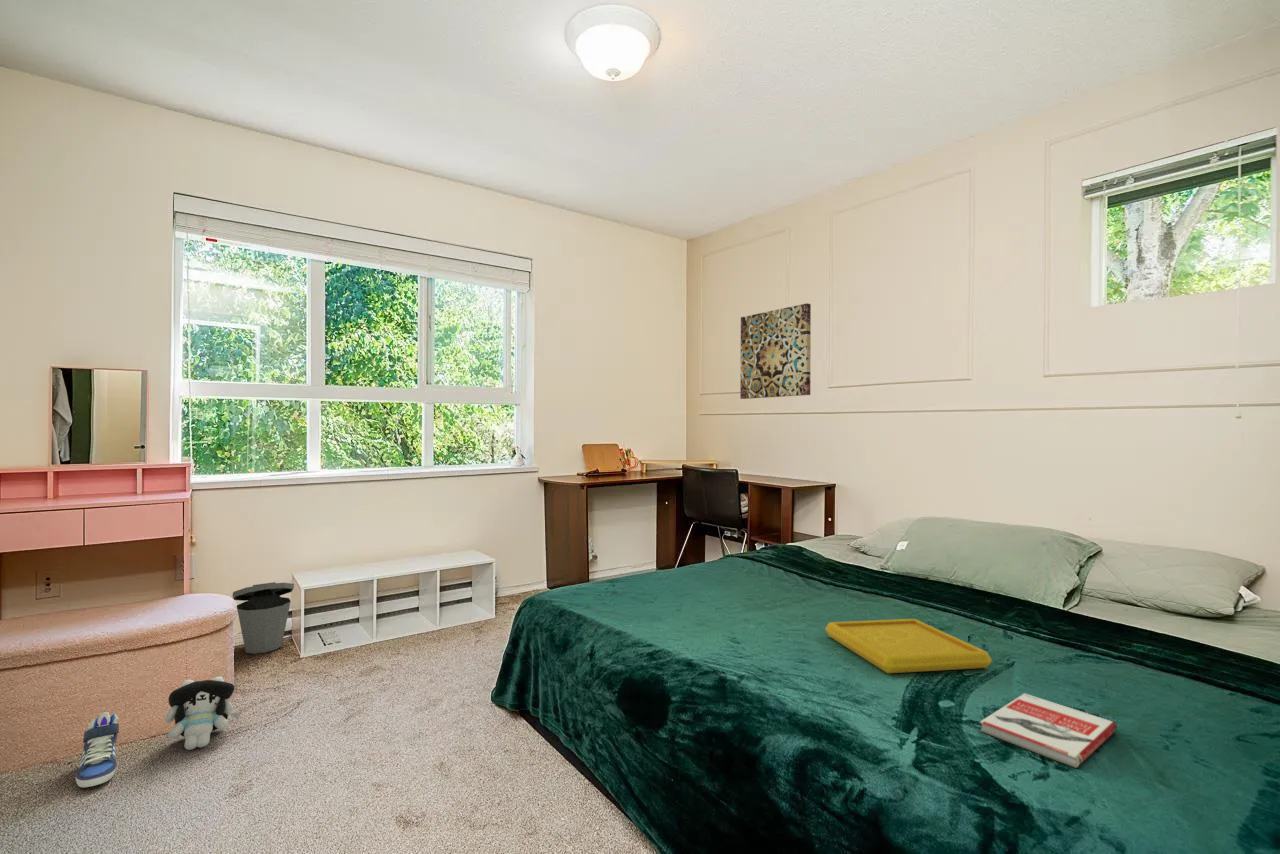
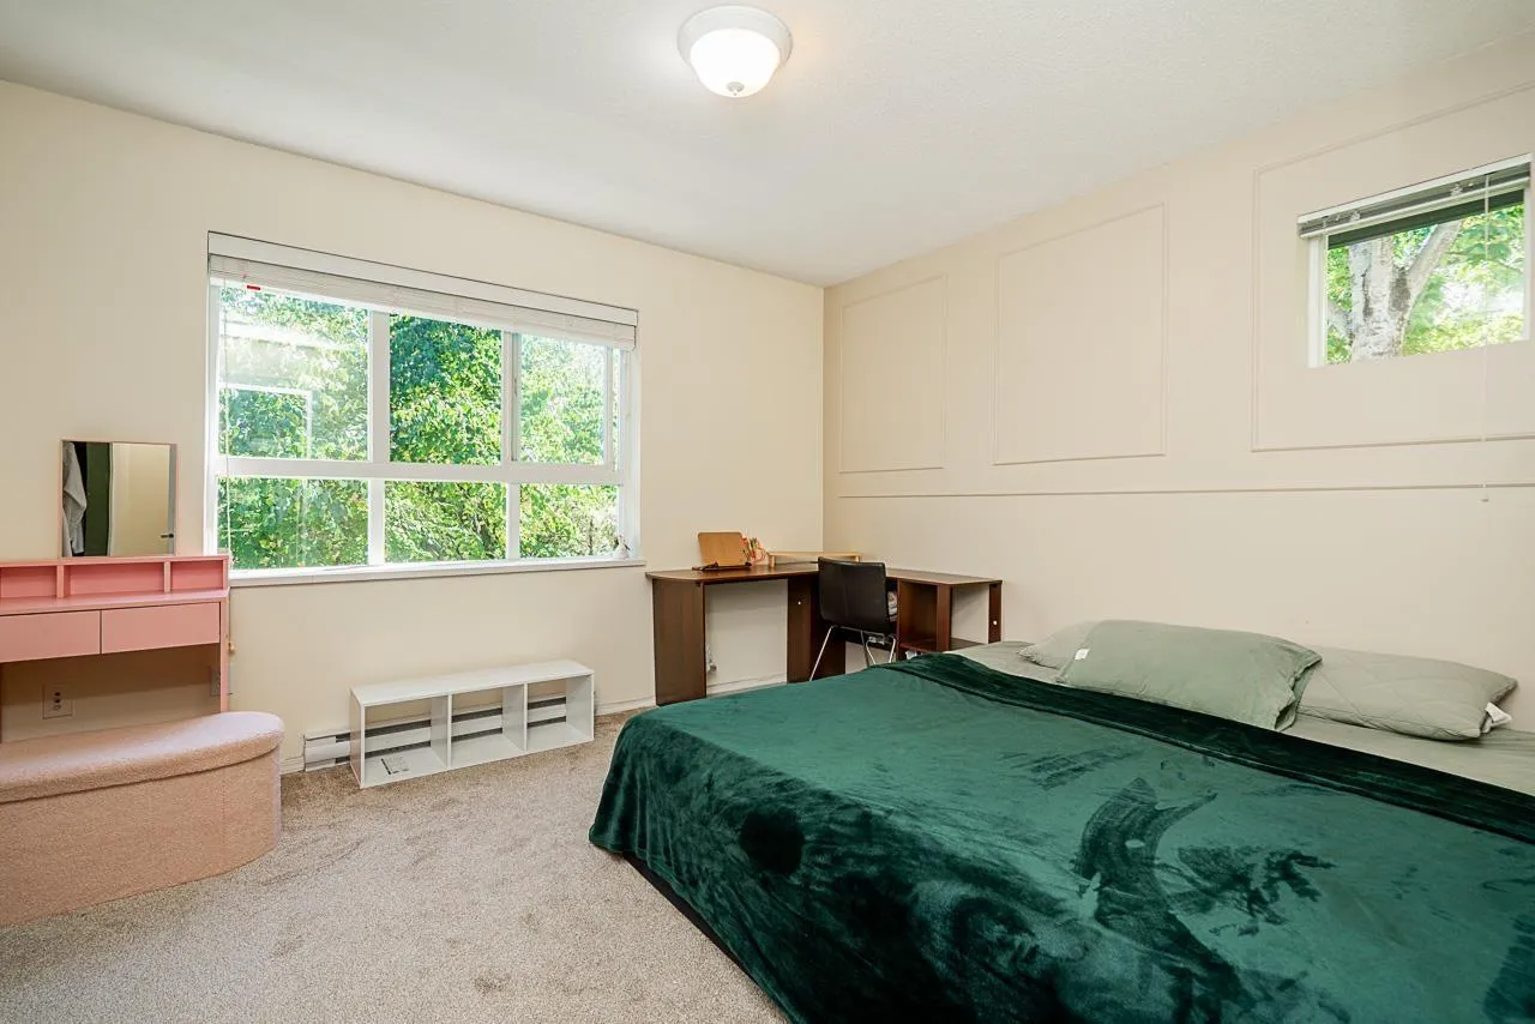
- trash can (263, 613)
- plush toy (204, 709)
- serving tray (902, 643)
- book (1048, 726)
- sneaker (98, 744)
- wall art (773, 353)
